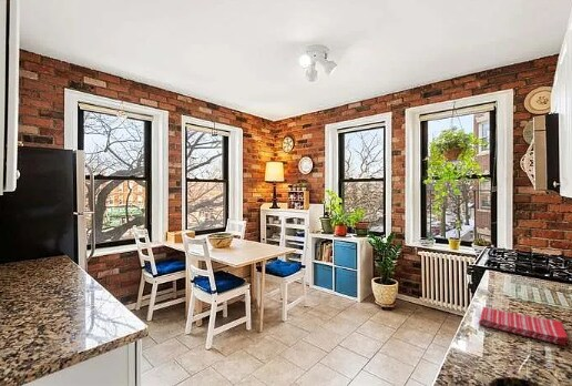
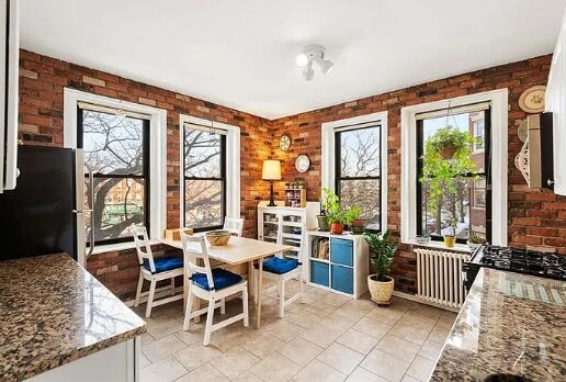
- dish towel (520, 322)
